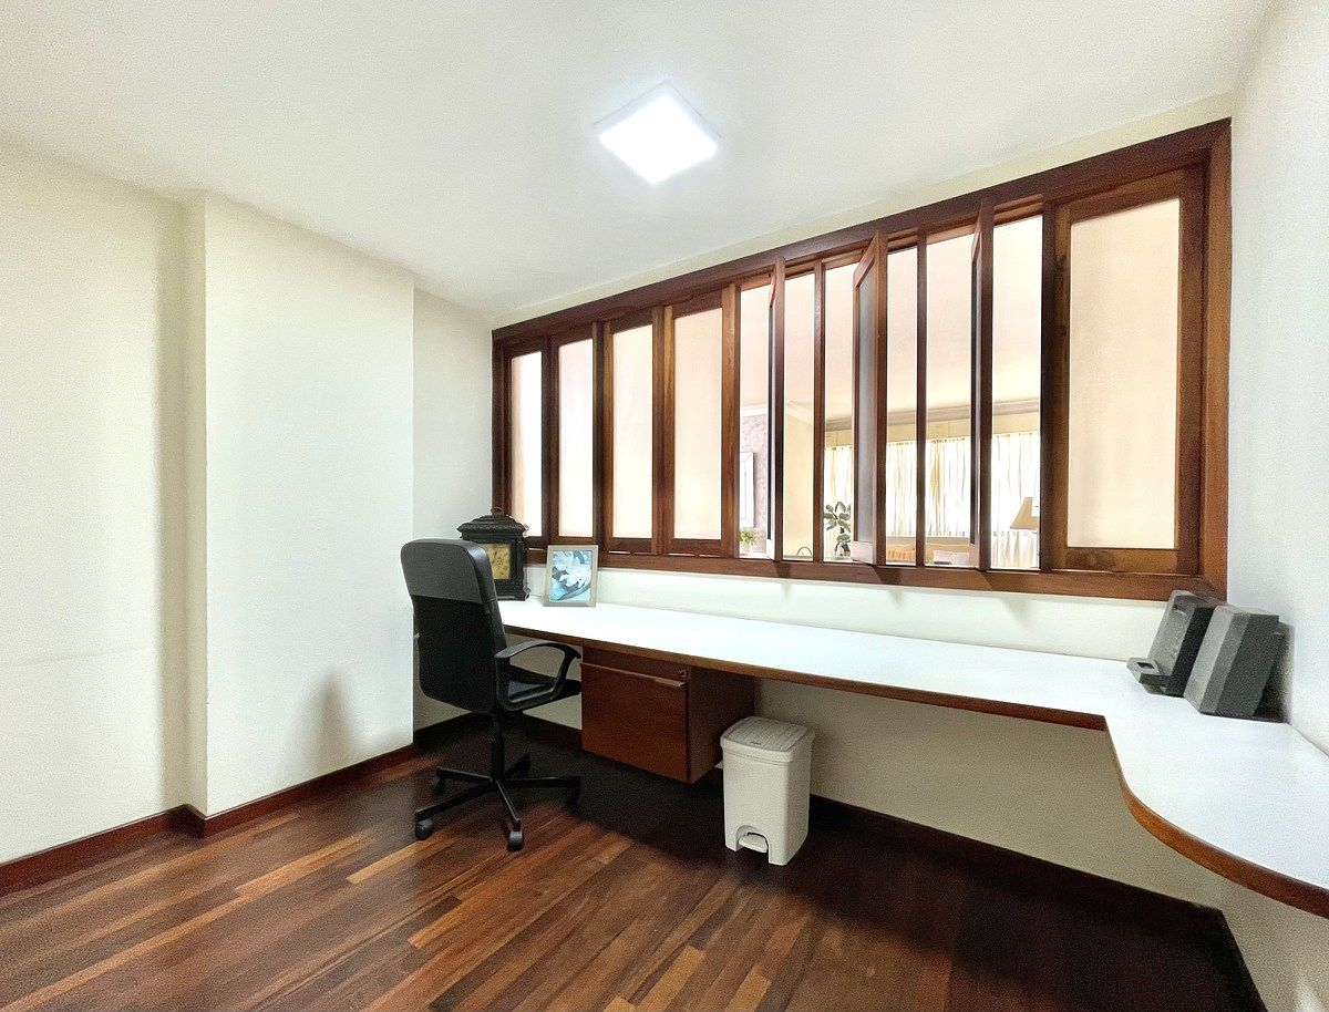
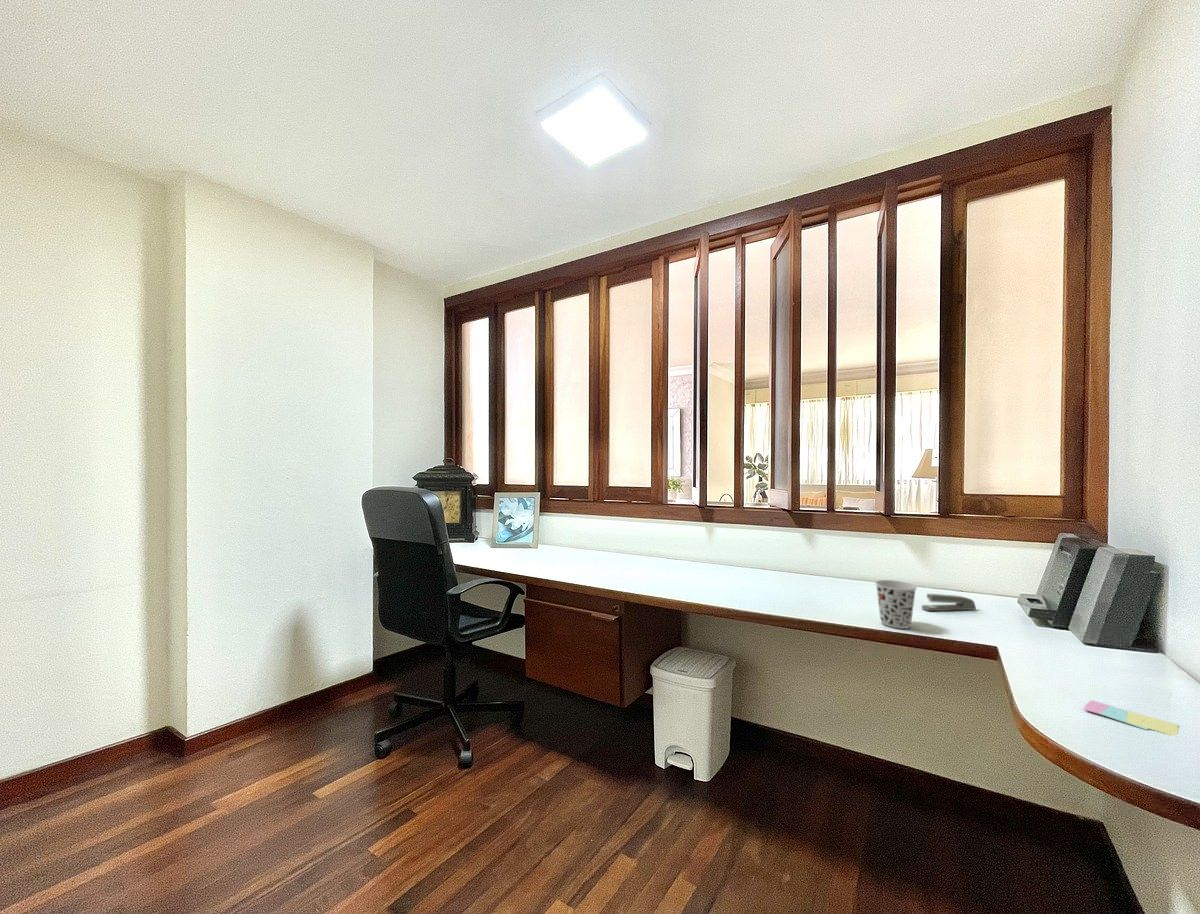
+ stapler (948, 601)
+ cup (895, 604)
+ sticky notes (1130, 717)
